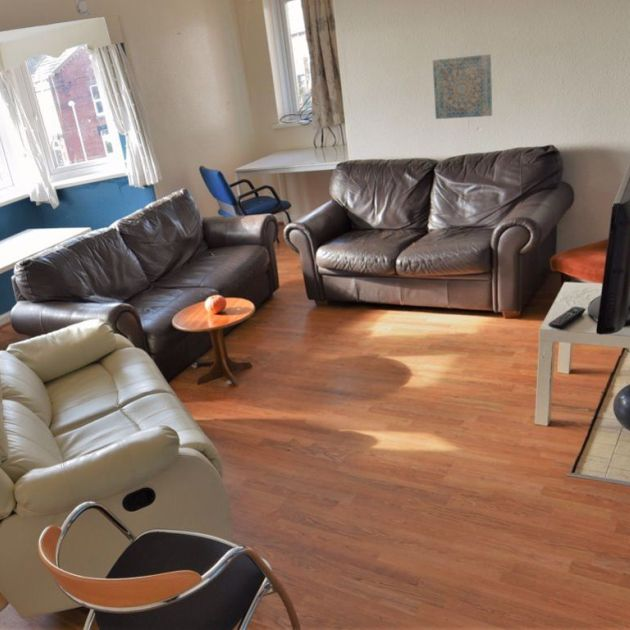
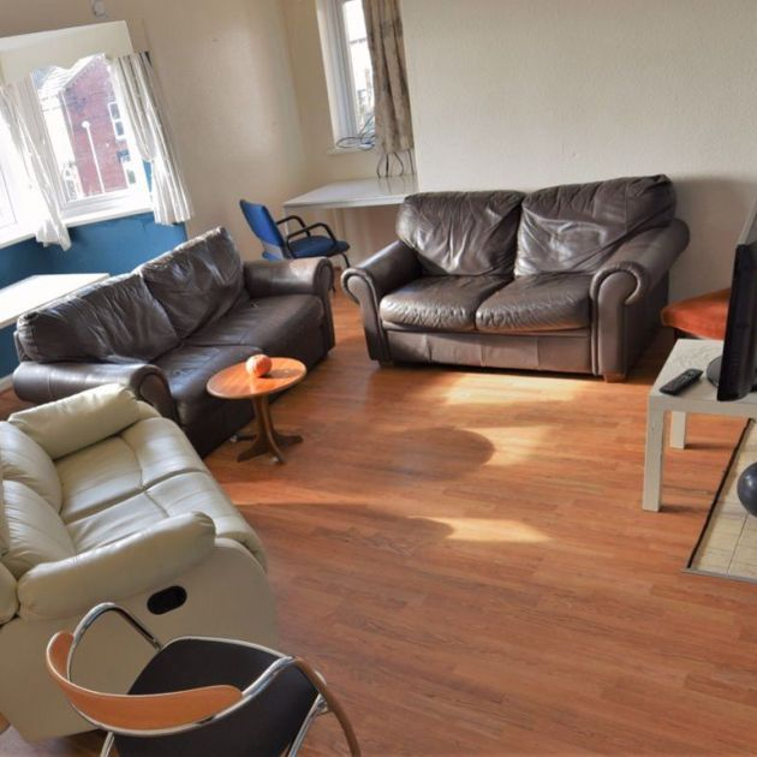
- wall art (462, 87)
